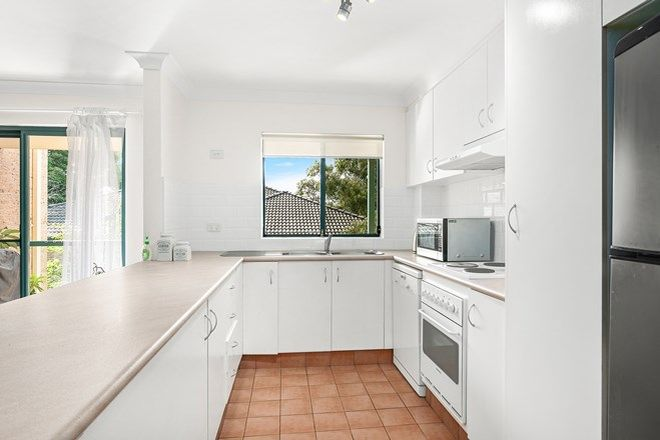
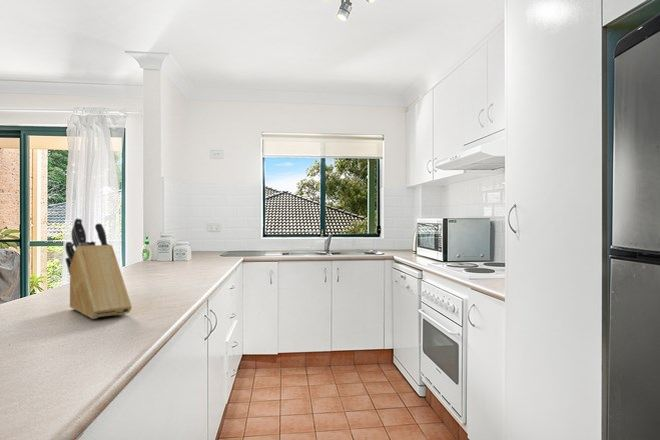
+ knife block (95, 264)
